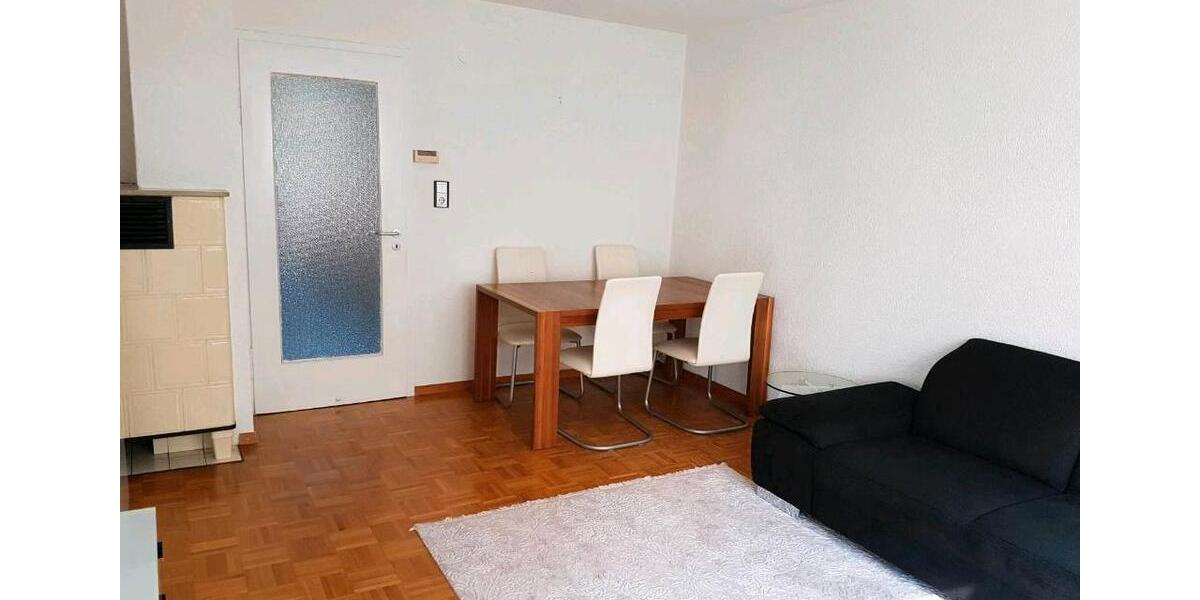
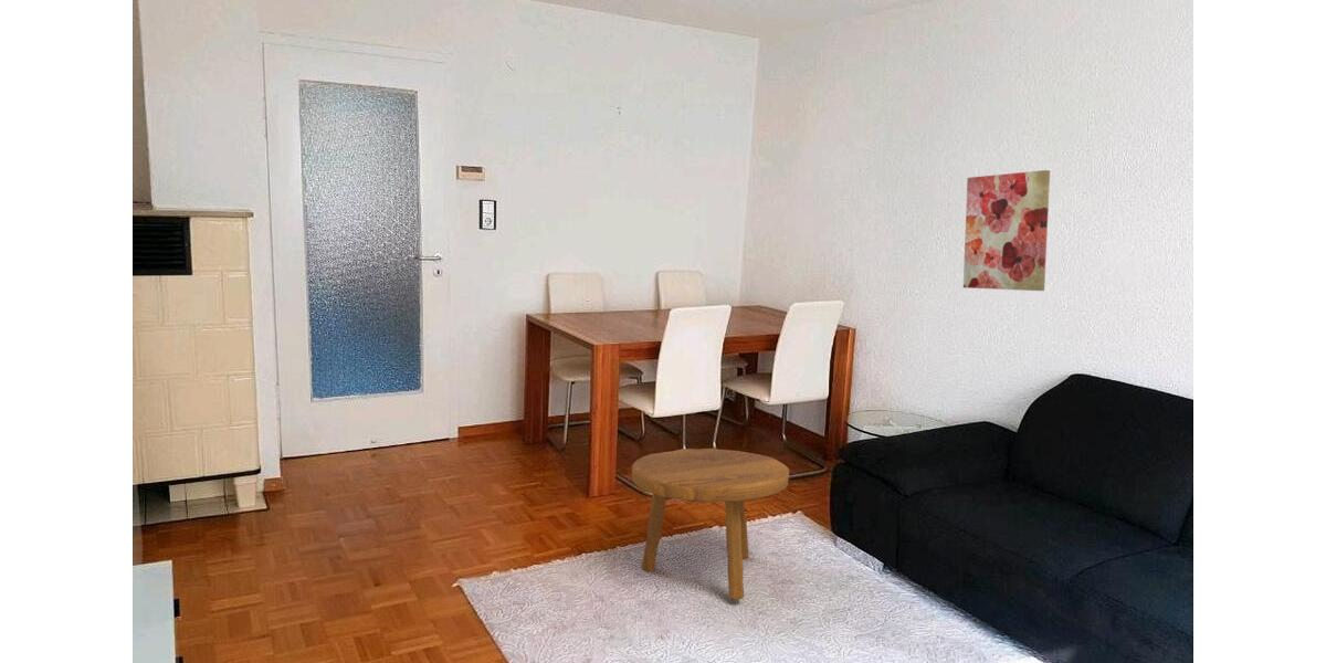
+ wall art (1003, 232)
+ footstool (726, 519)
